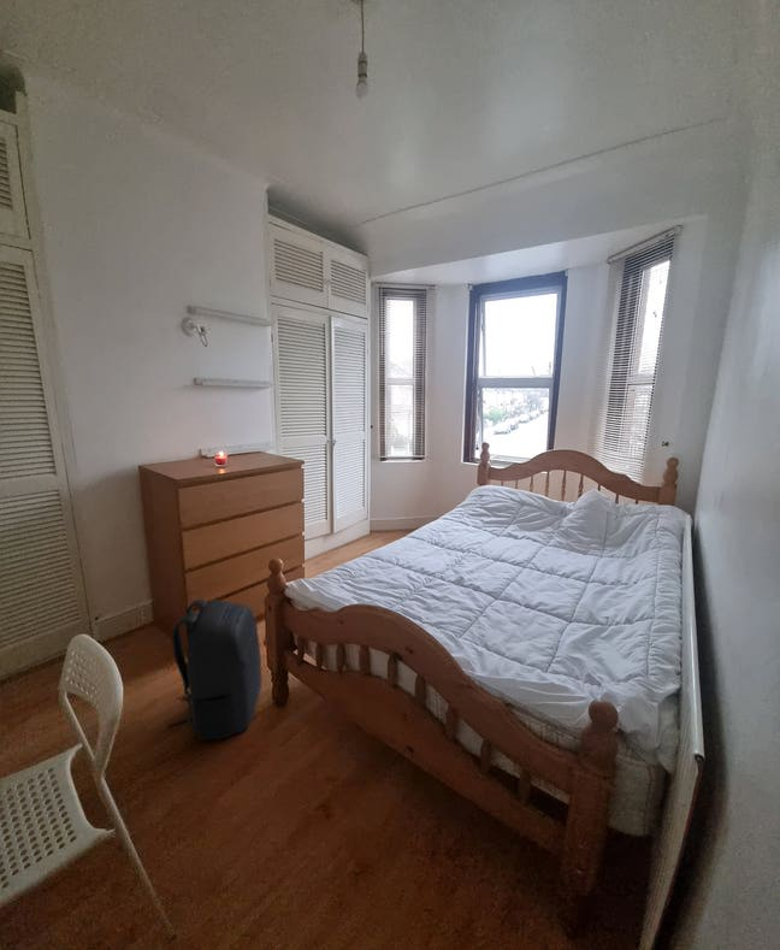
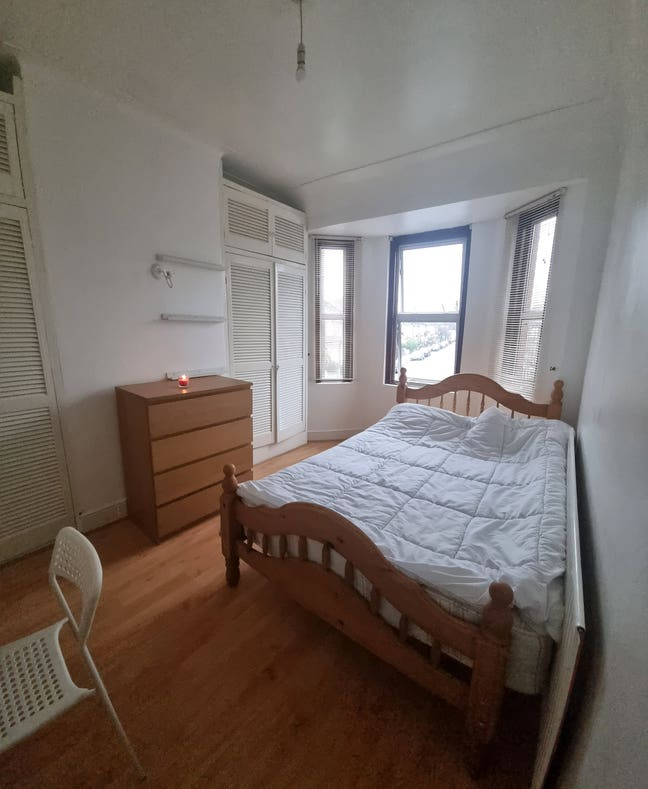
- backpack (213, 656)
